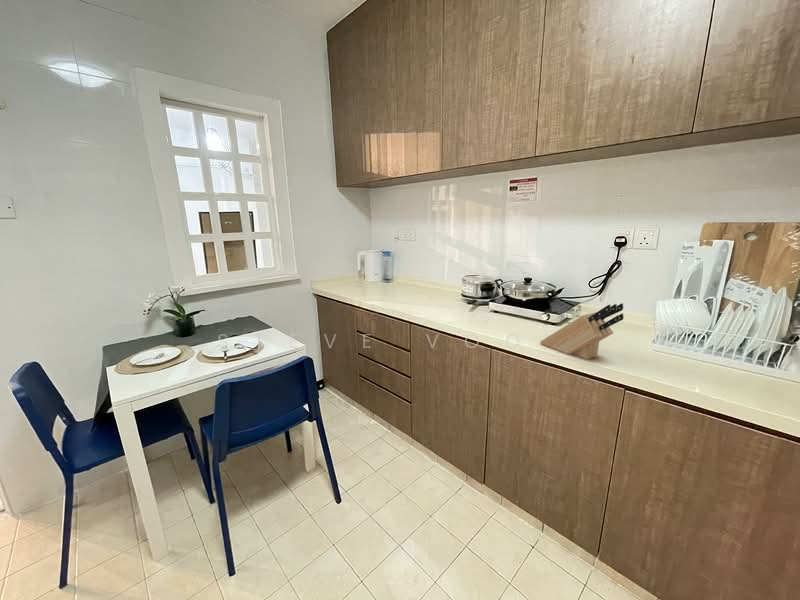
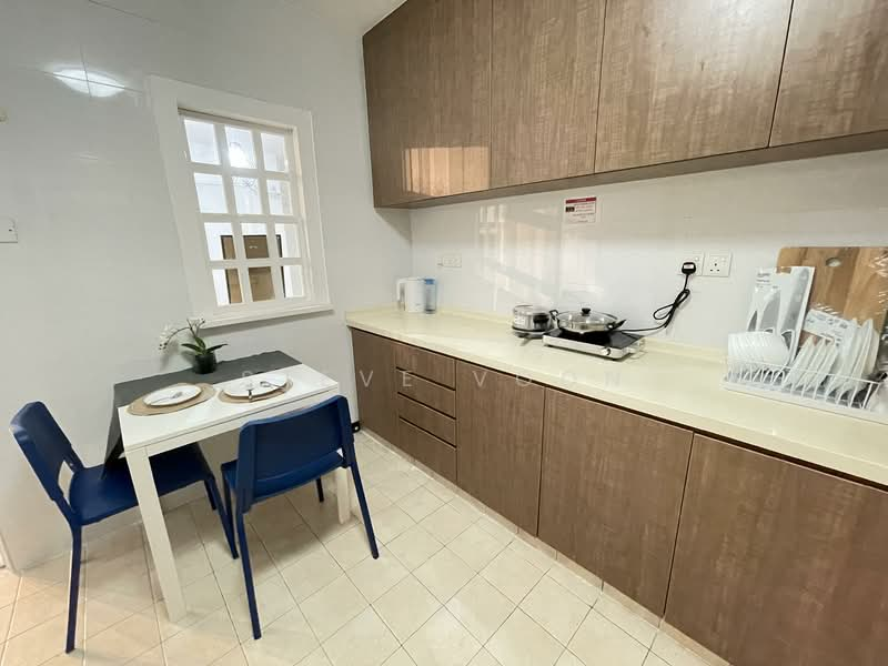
- knife block (580, 325)
